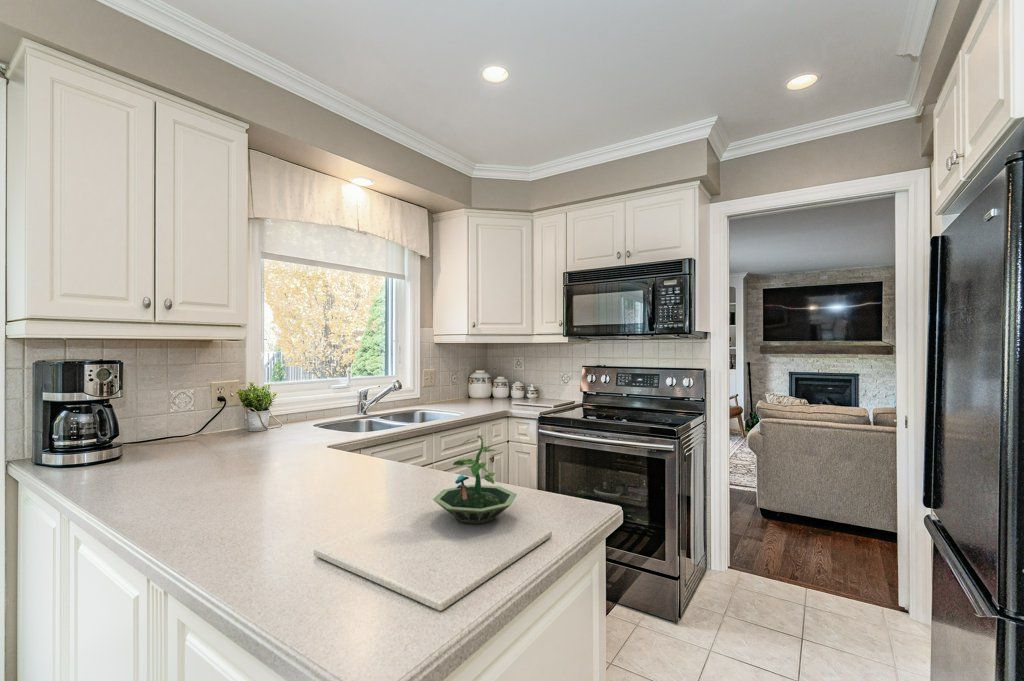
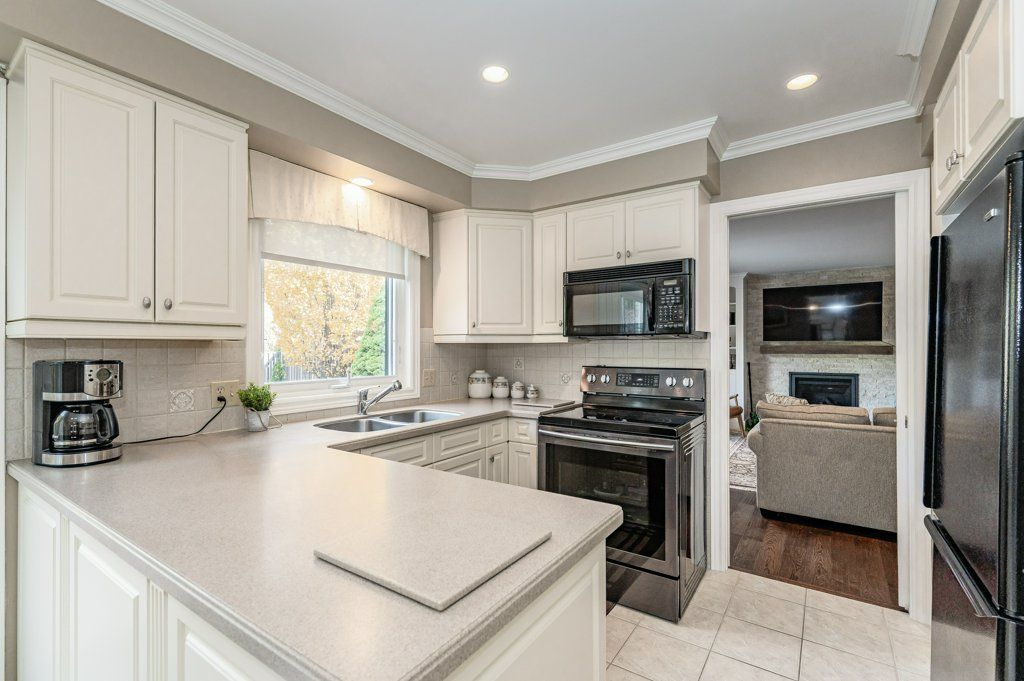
- terrarium (478, 452)
